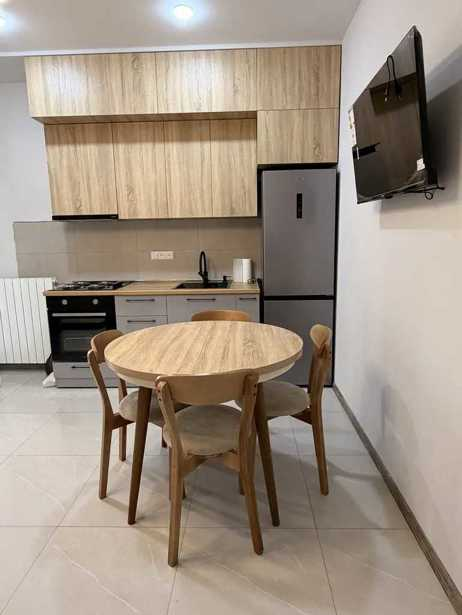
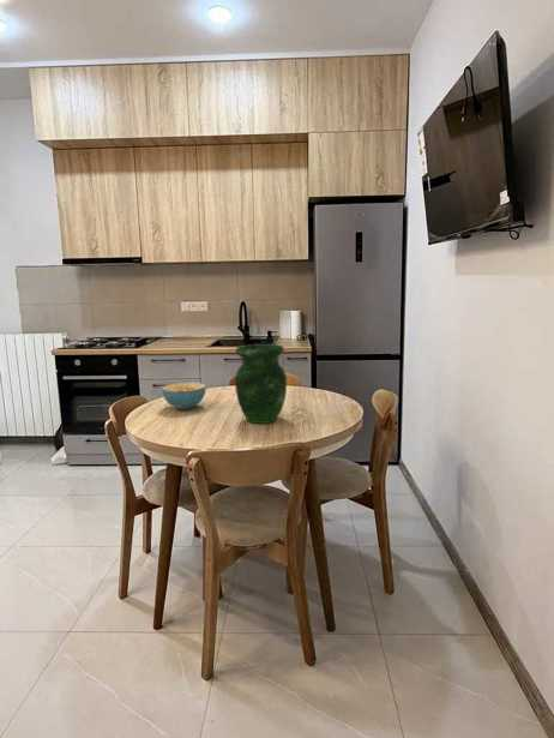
+ cereal bowl (183, 397)
+ vase (260, 383)
